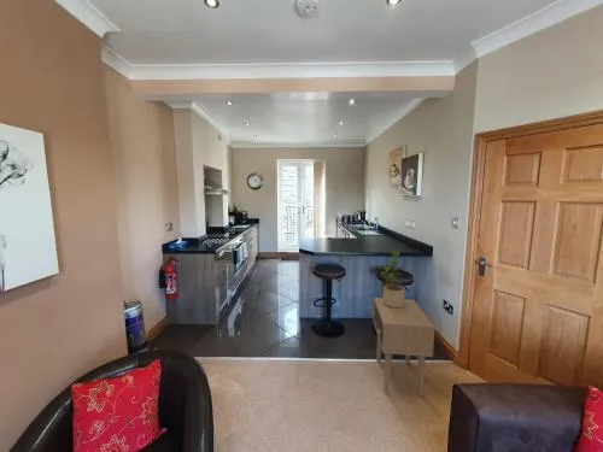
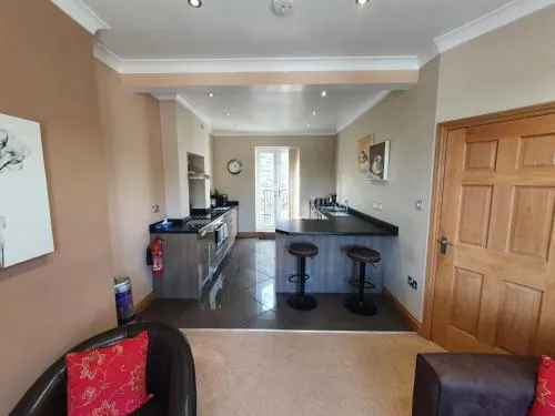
- side table (397, 344)
- potted plant (392, 277)
